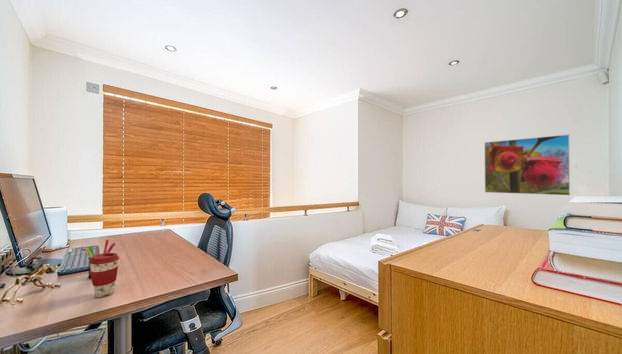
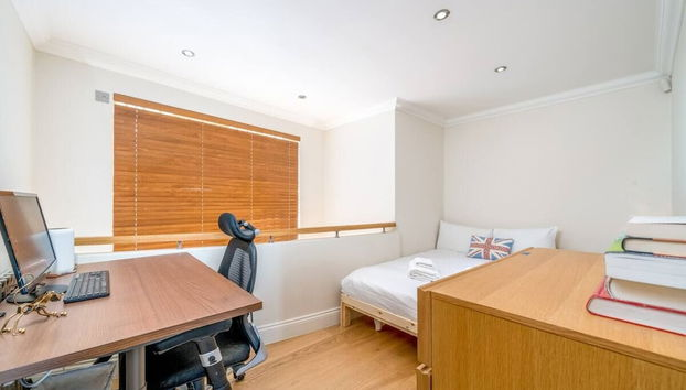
- coffee cup (104, 274)
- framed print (523, 166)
- pen holder (98, 254)
